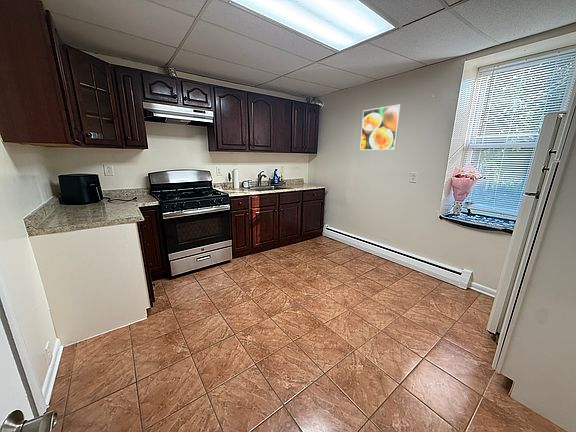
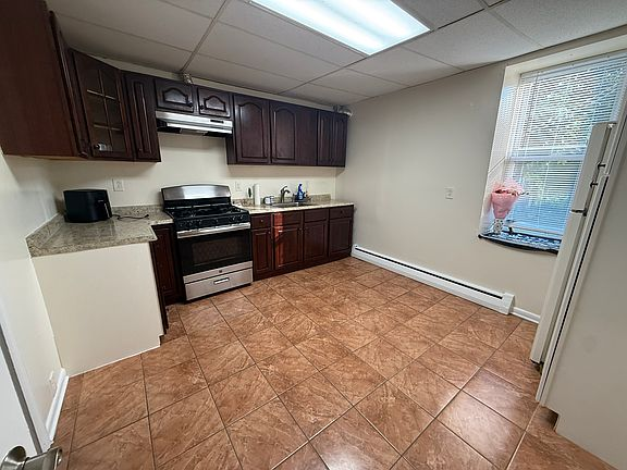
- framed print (378, 129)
